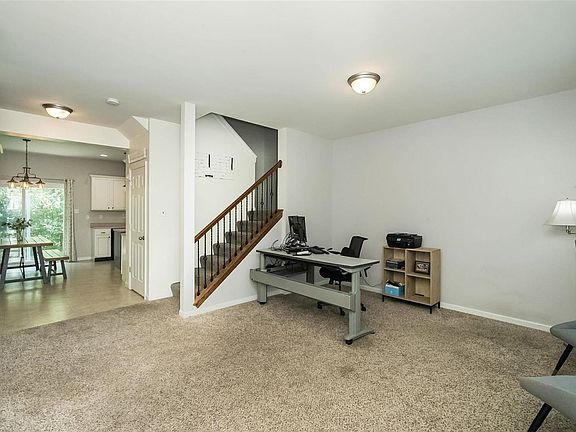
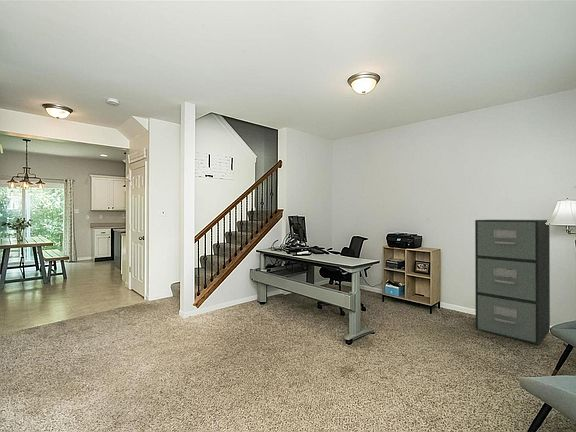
+ filing cabinet (511, 275)
